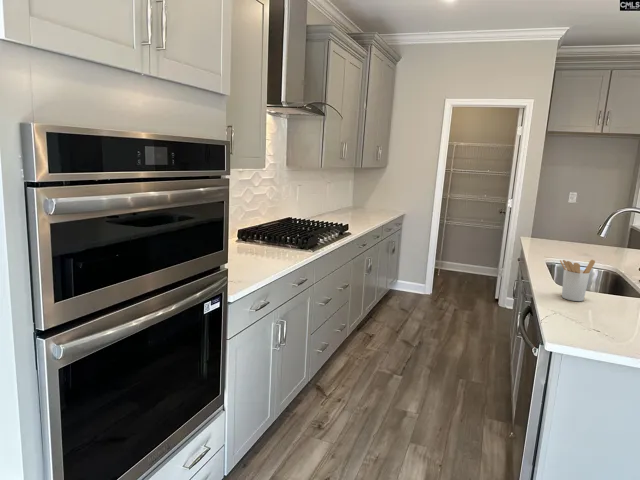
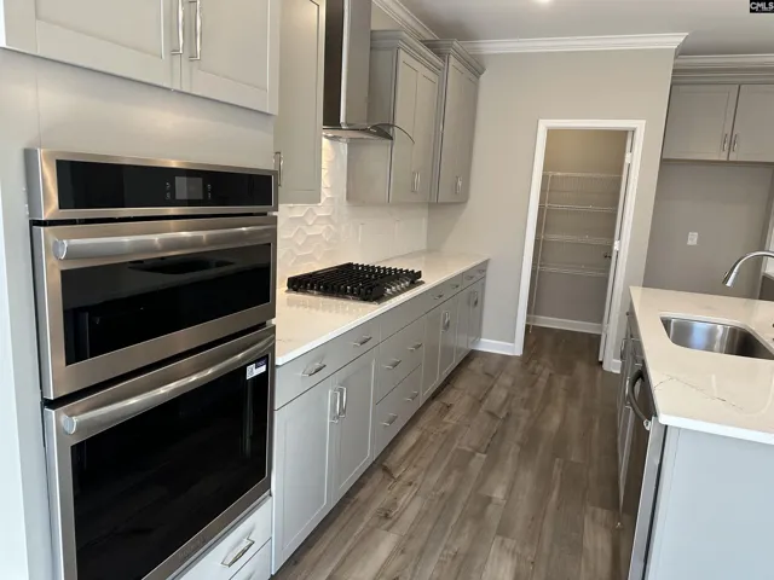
- utensil holder (573, 278)
